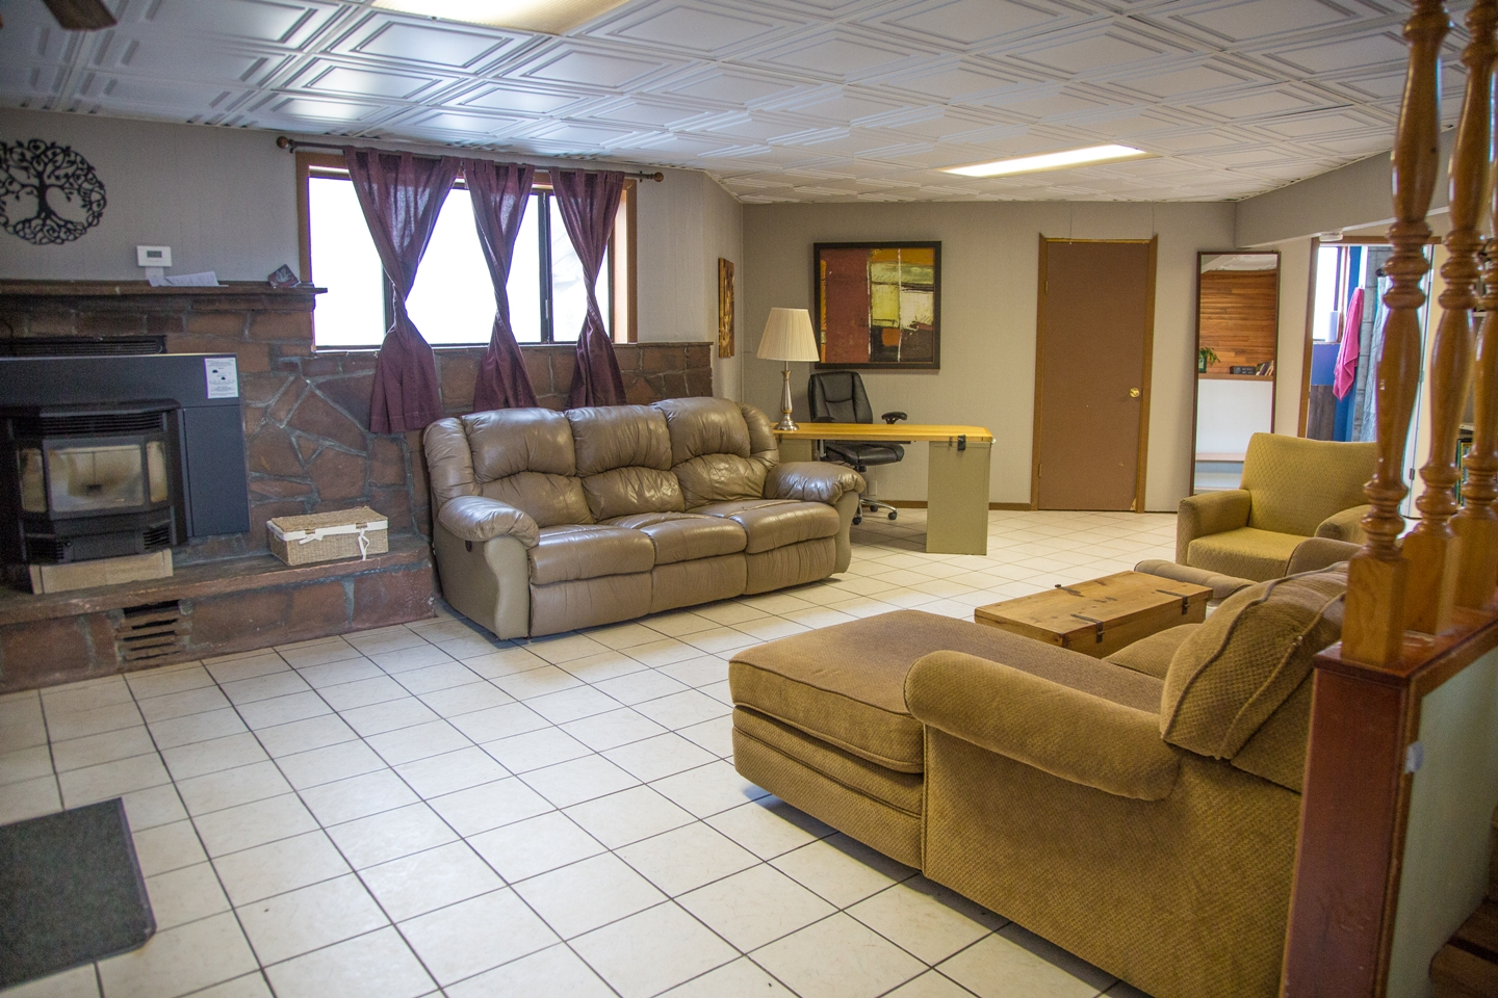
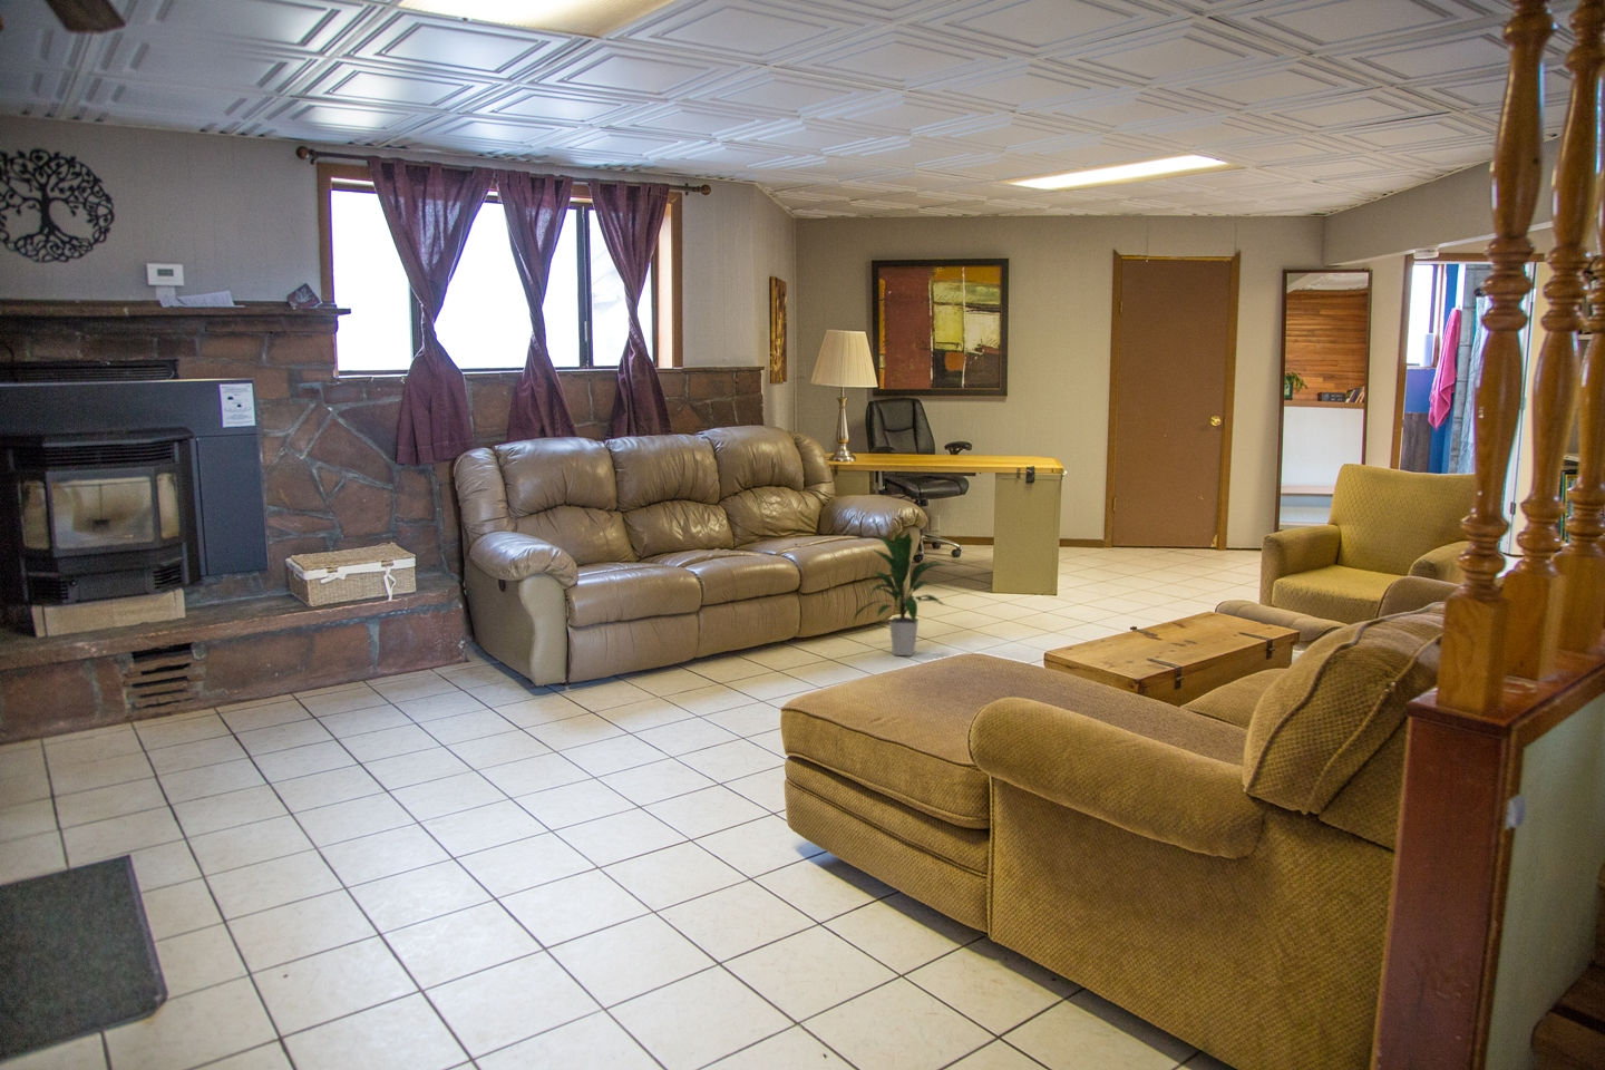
+ indoor plant (900, 591)
